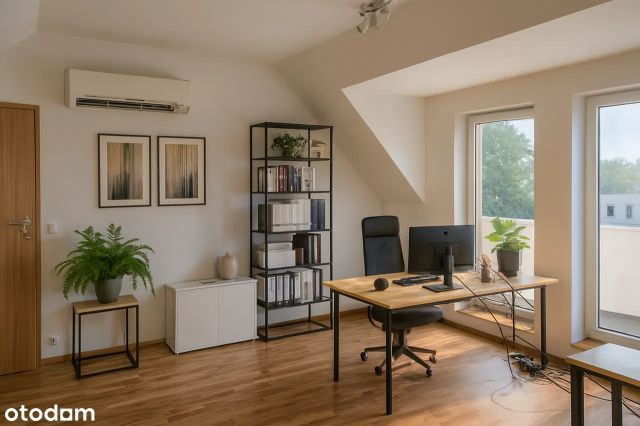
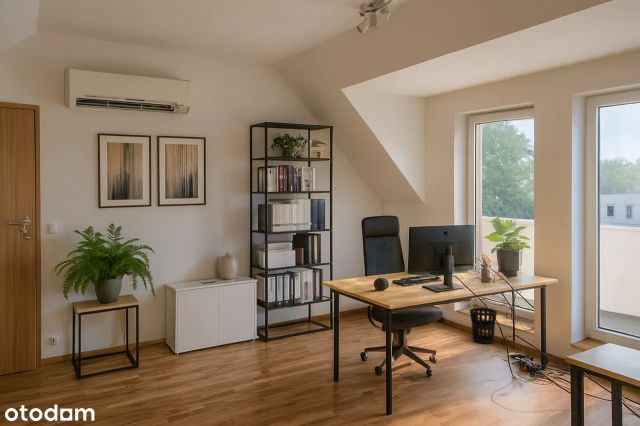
+ wastebasket (483, 325)
